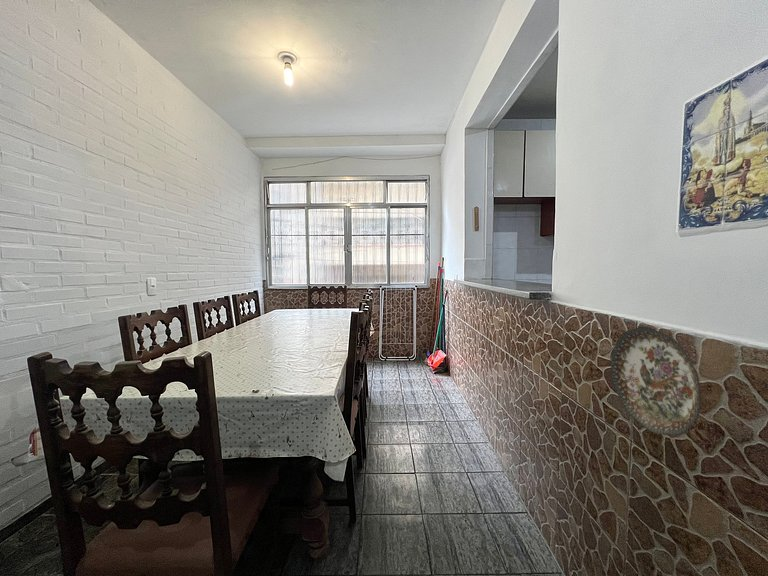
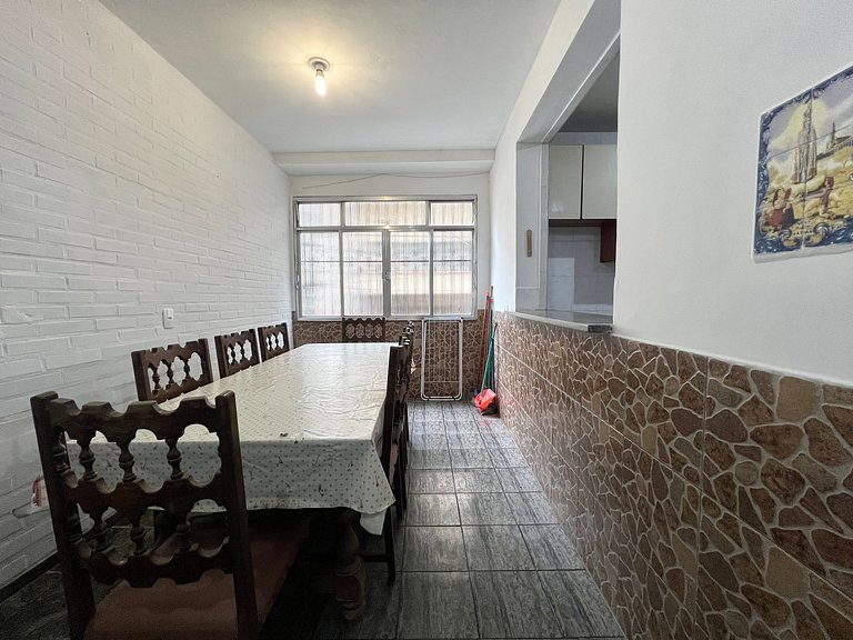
- decorative plate (652, 378)
